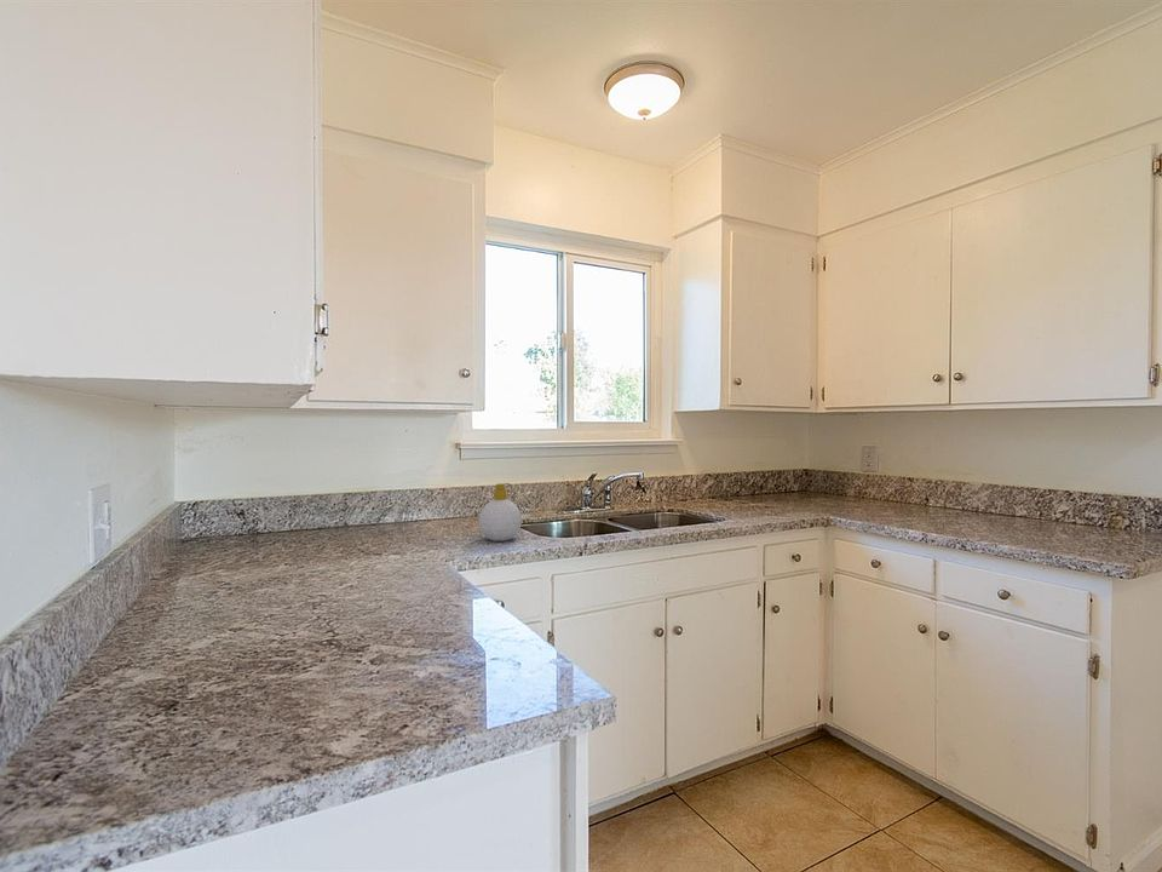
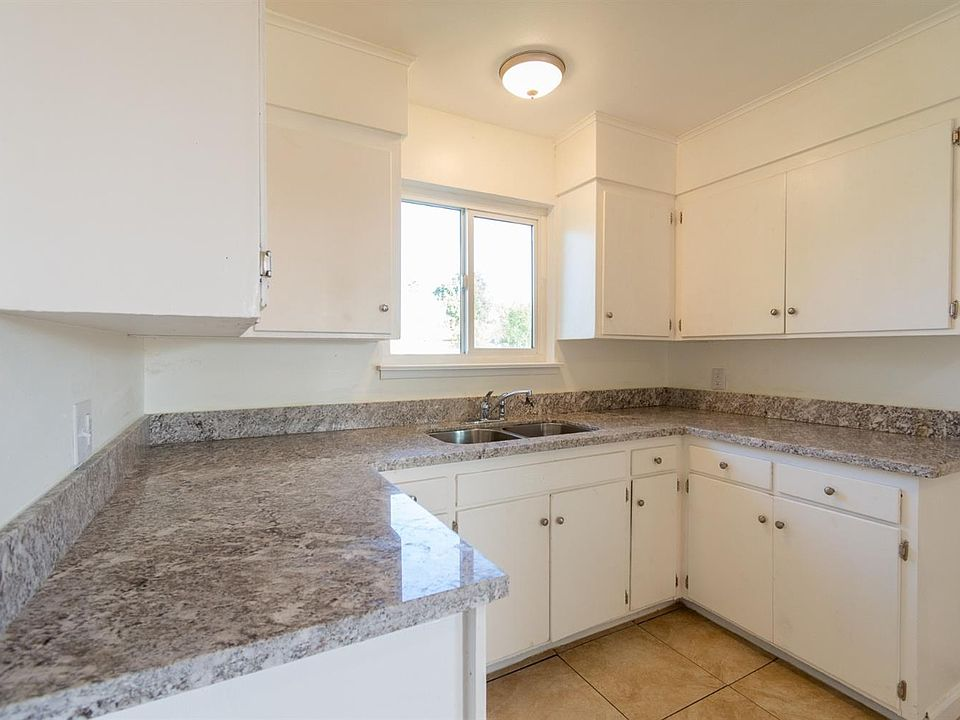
- soap bottle (500, 511)
